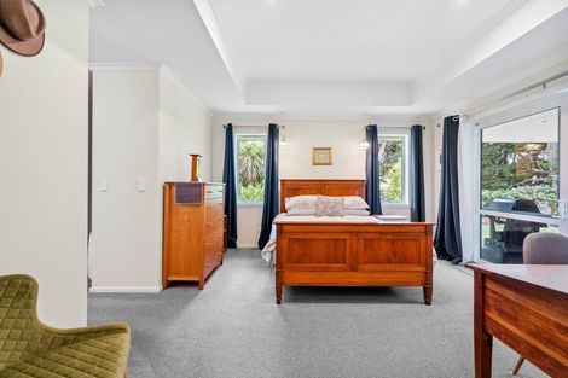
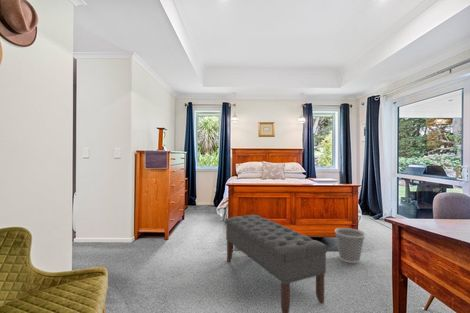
+ wastebasket (349, 245)
+ bench (267, 252)
